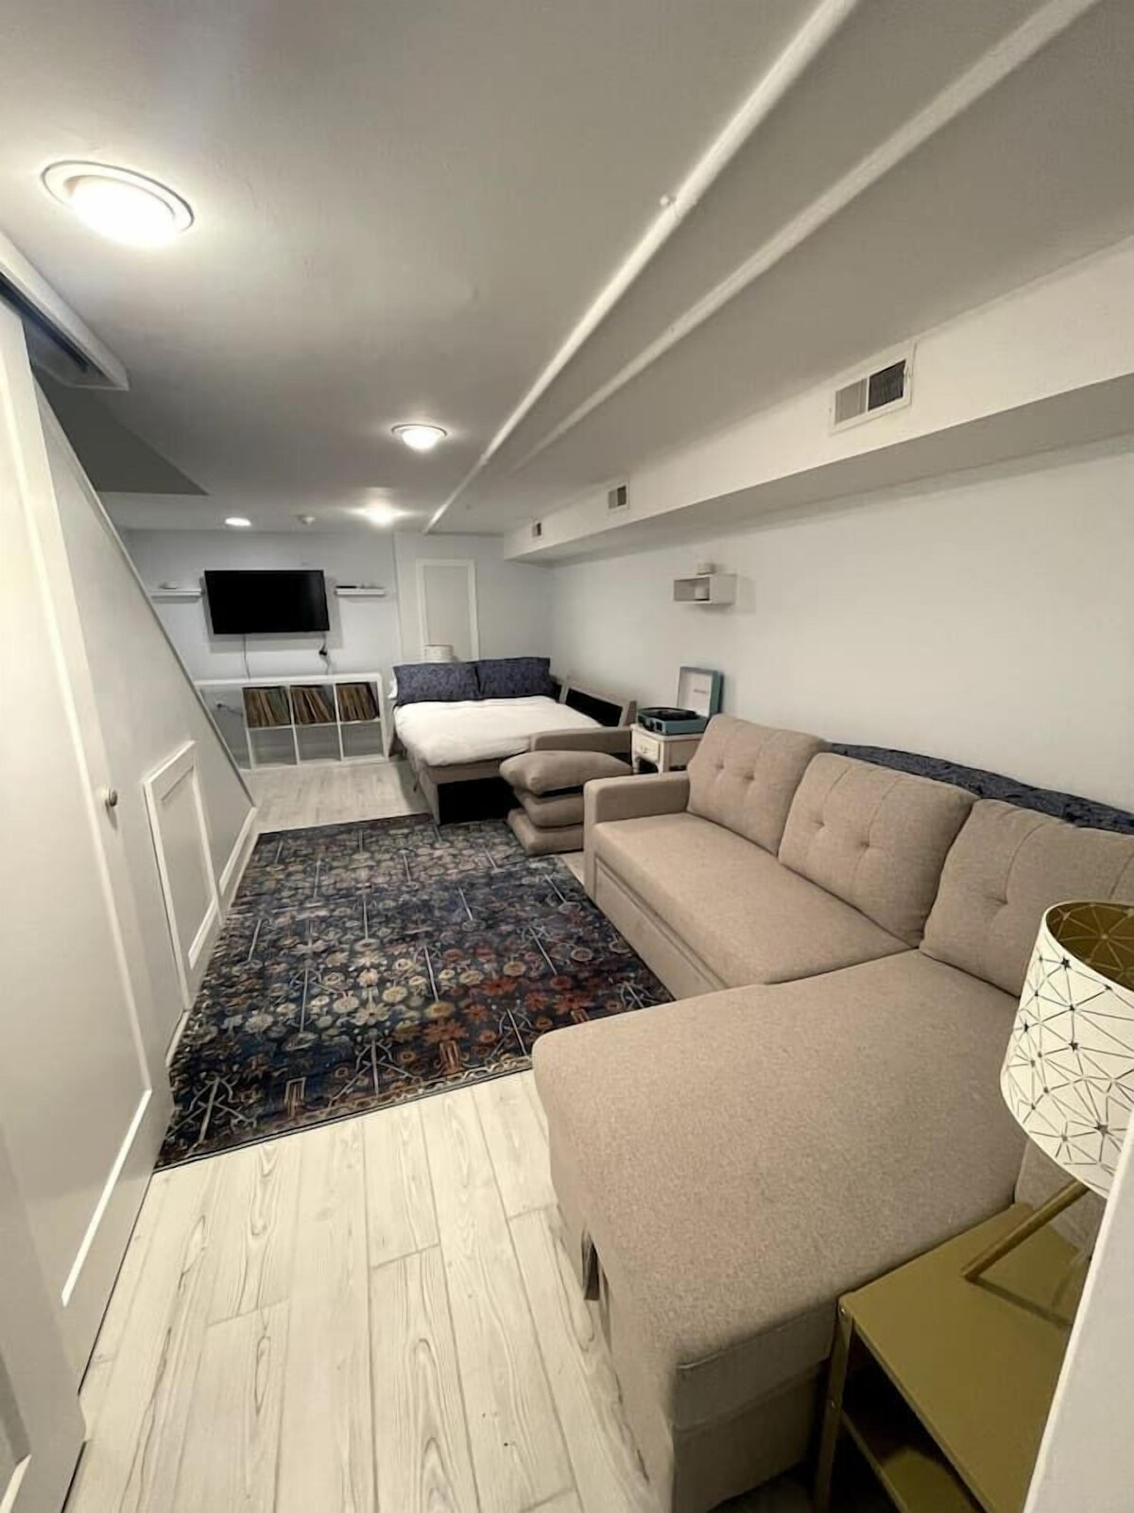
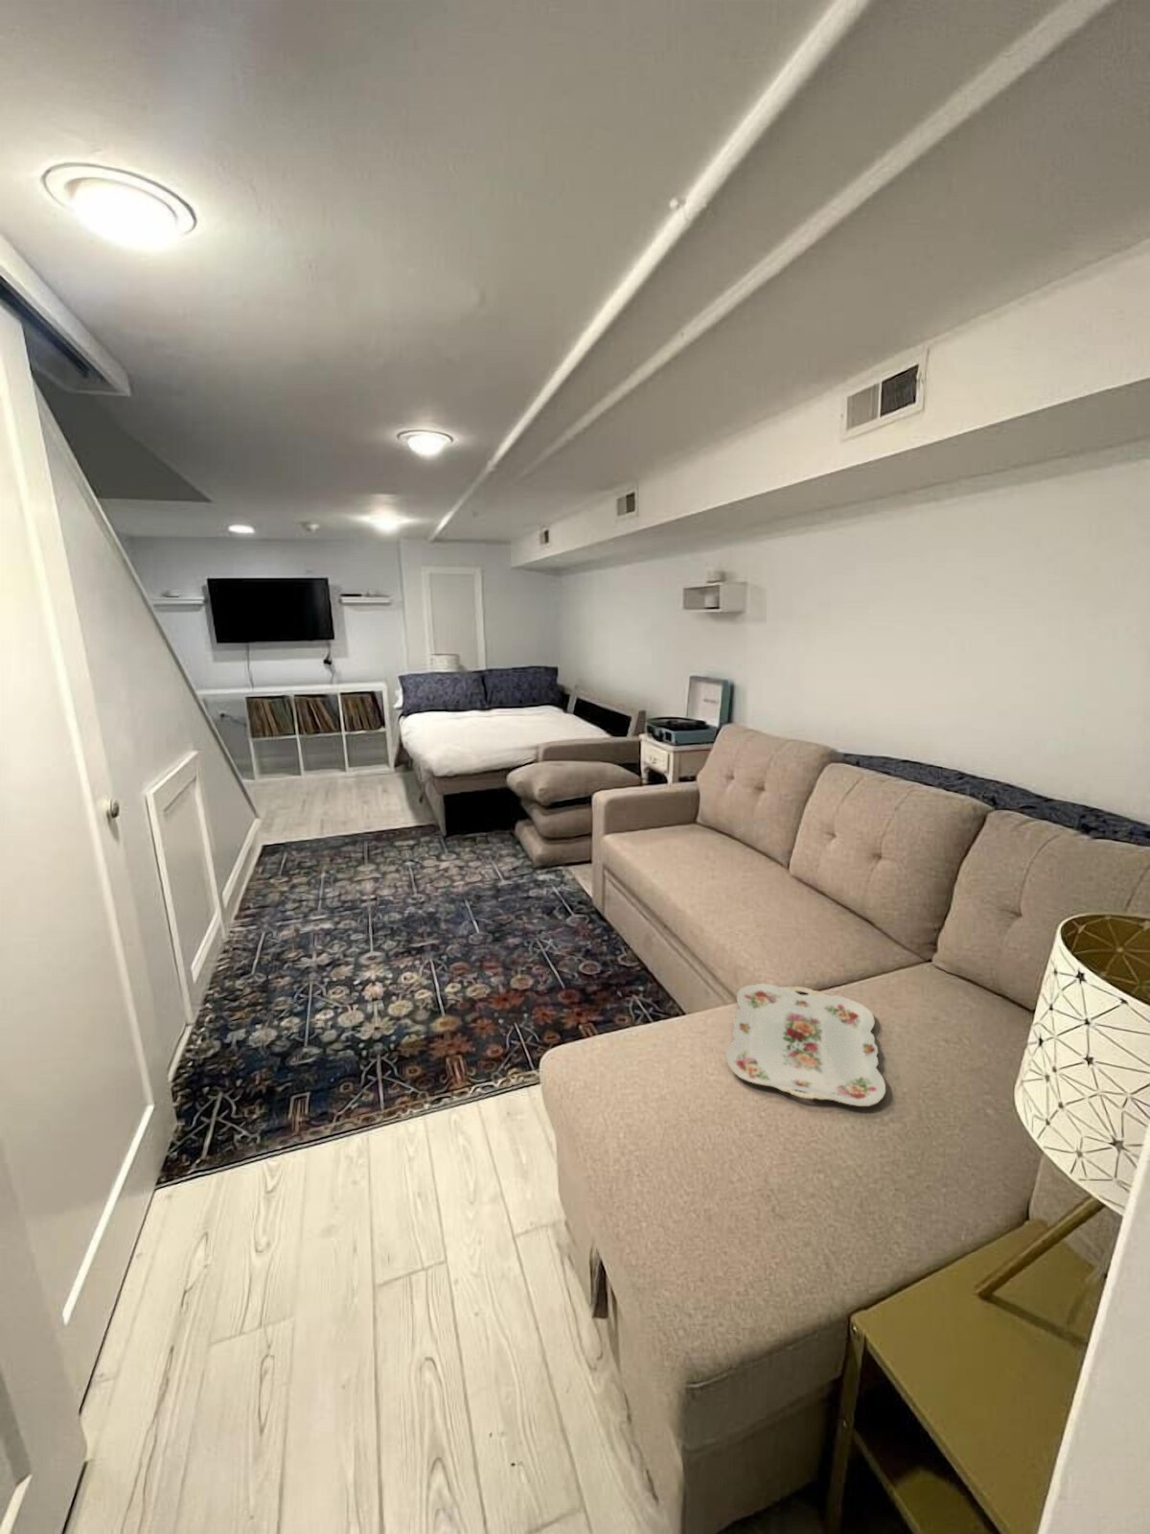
+ serving tray (802, 1038)
